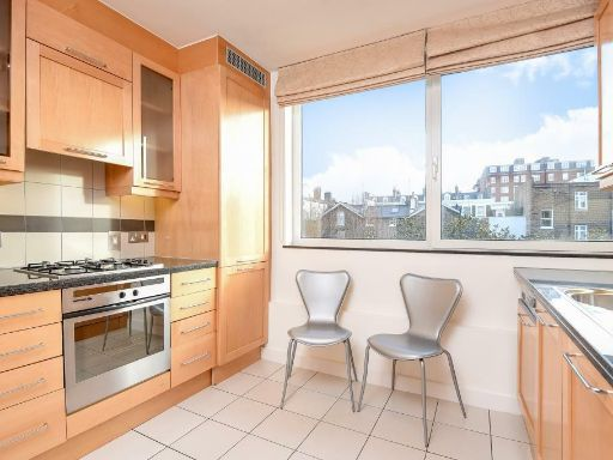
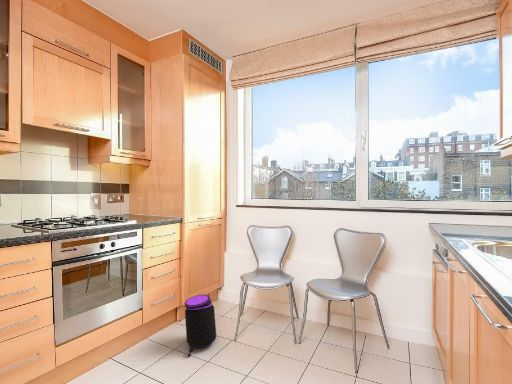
+ trash can (199, 321)
